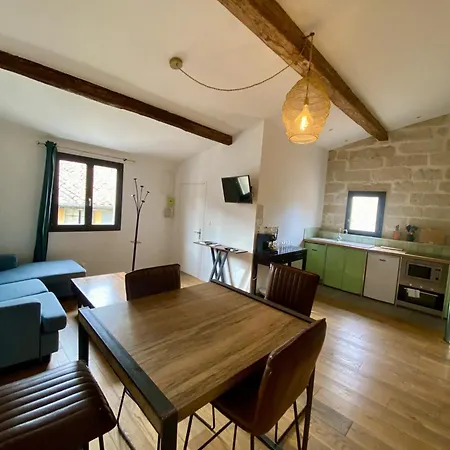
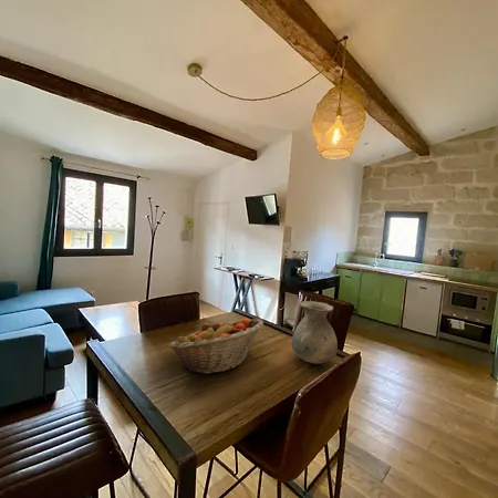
+ vase (314, 333)
+ fruit basket (218, 340)
